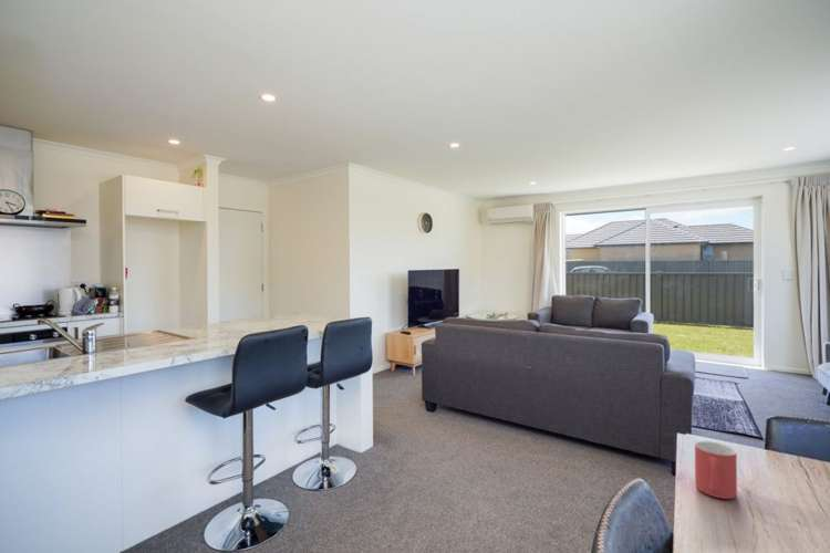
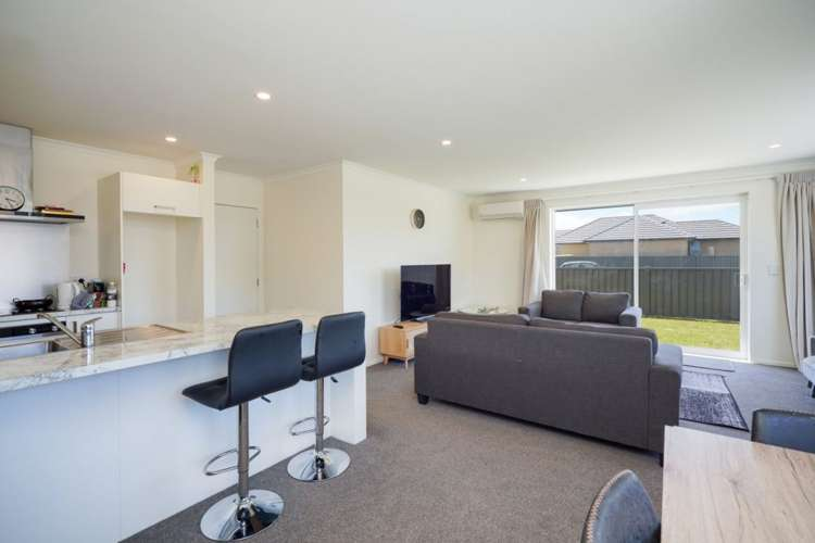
- mug (715, 471)
